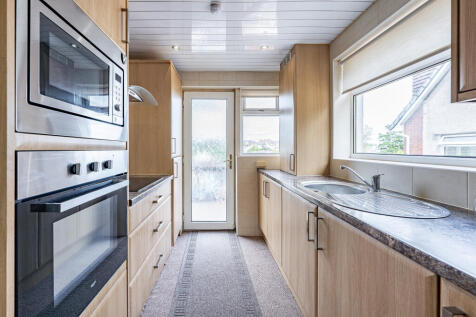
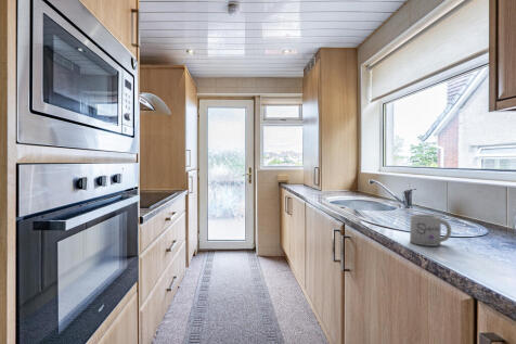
+ mug (430, 229)
